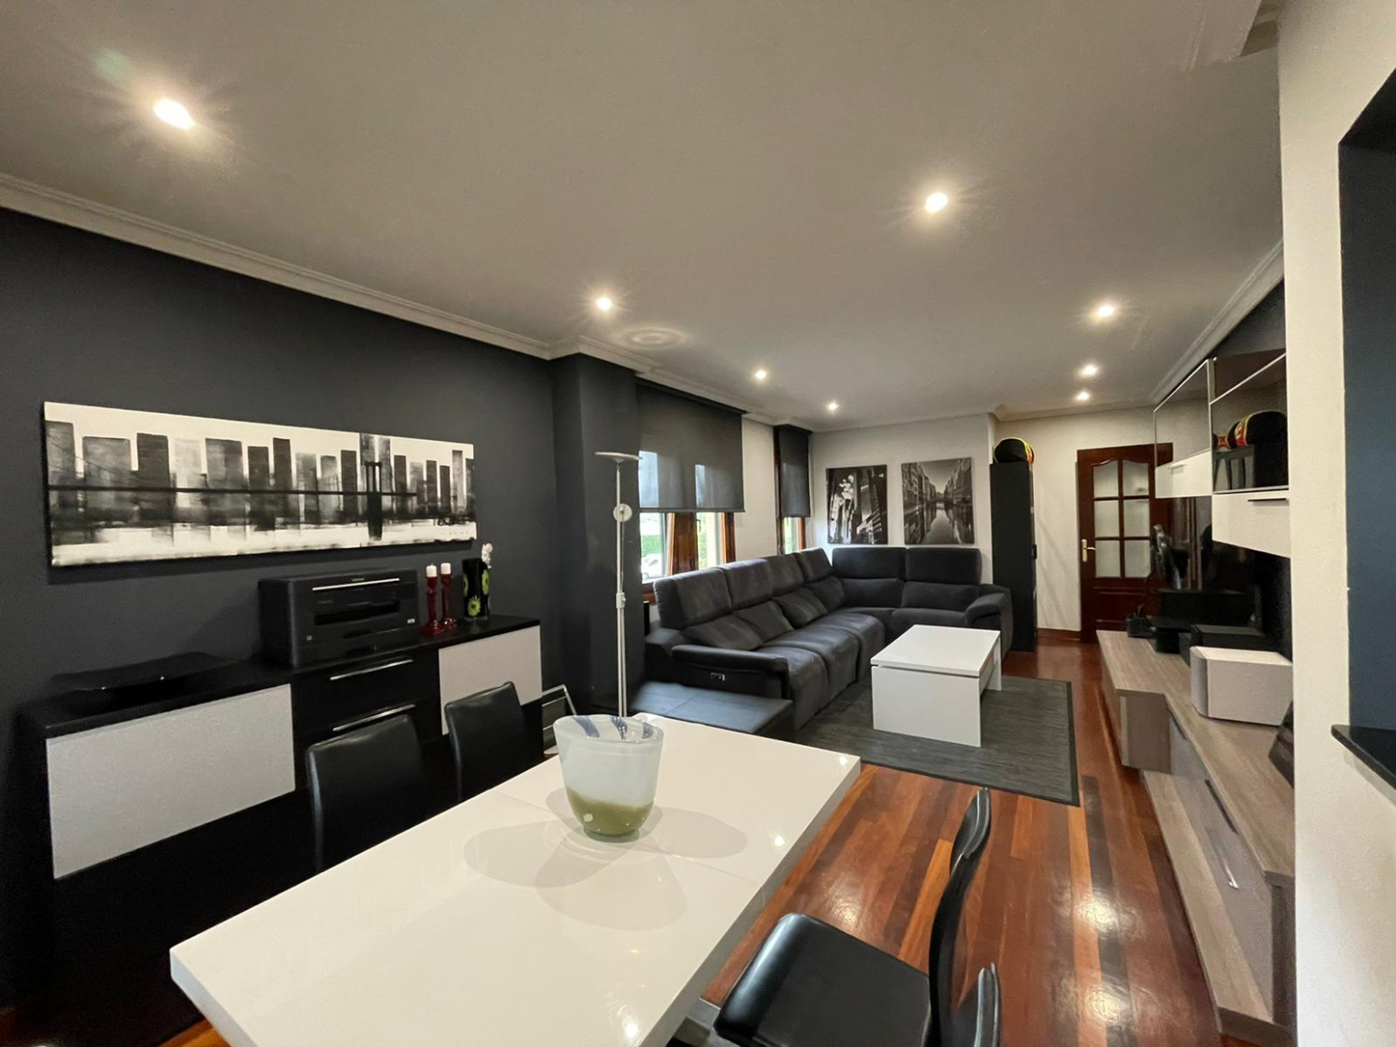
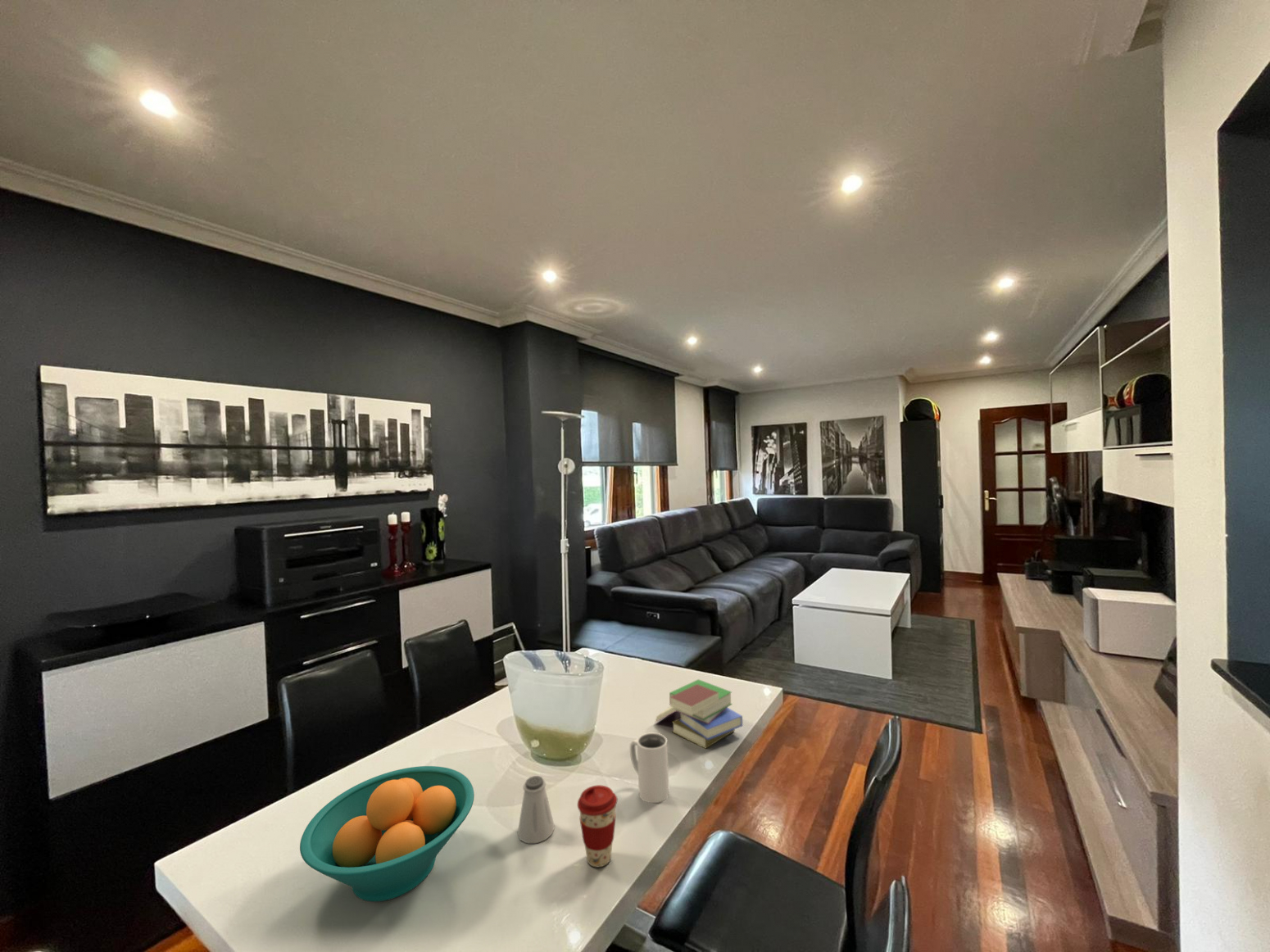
+ mug (647, 764)
+ book (689, 706)
+ coffee cup (598, 826)
+ fruit bowl (393, 827)
+ saltshaker (535, 805)
